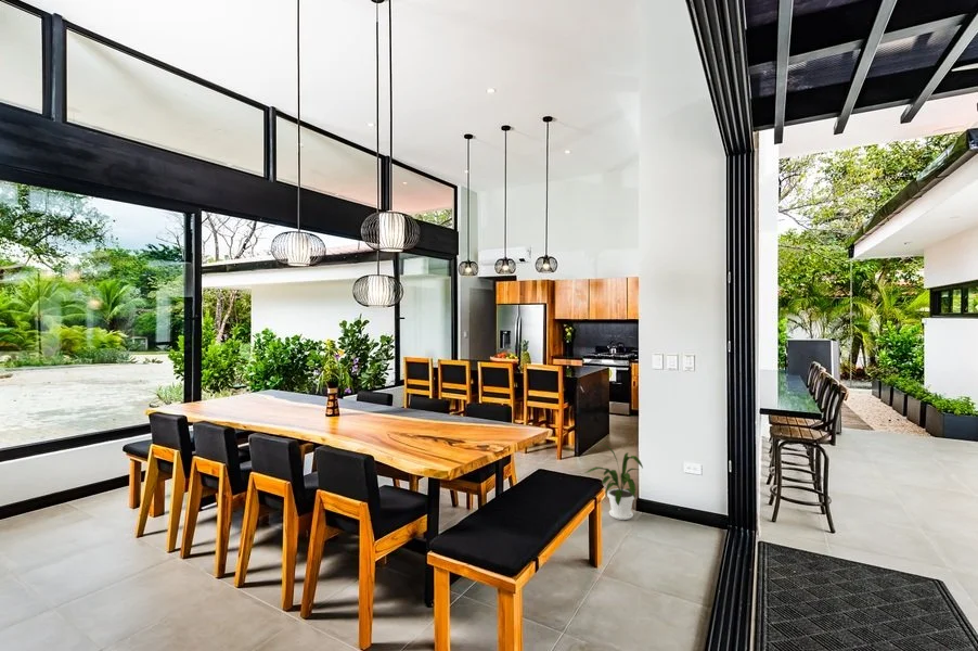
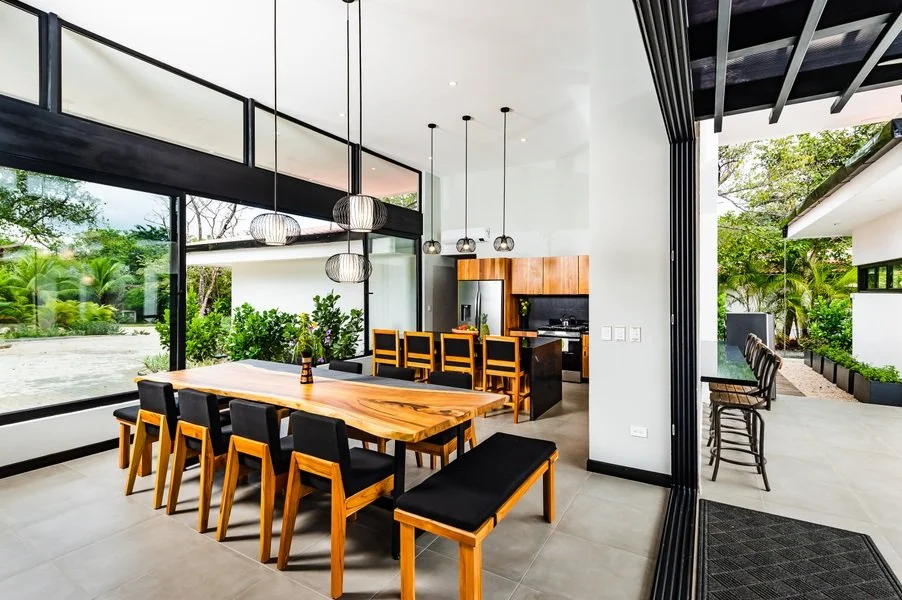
- house plant (617, 481)
